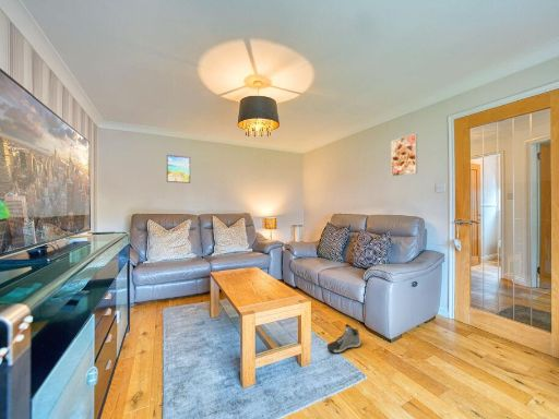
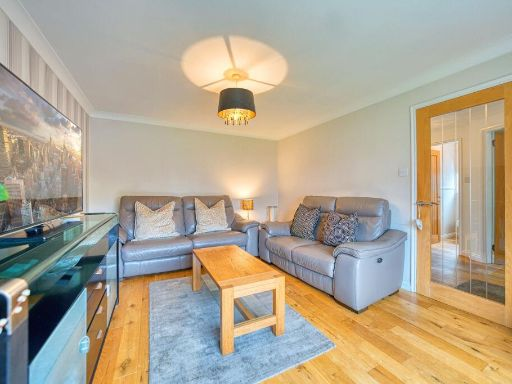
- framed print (178, 169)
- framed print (403, 156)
- sneaker (343, 335)
